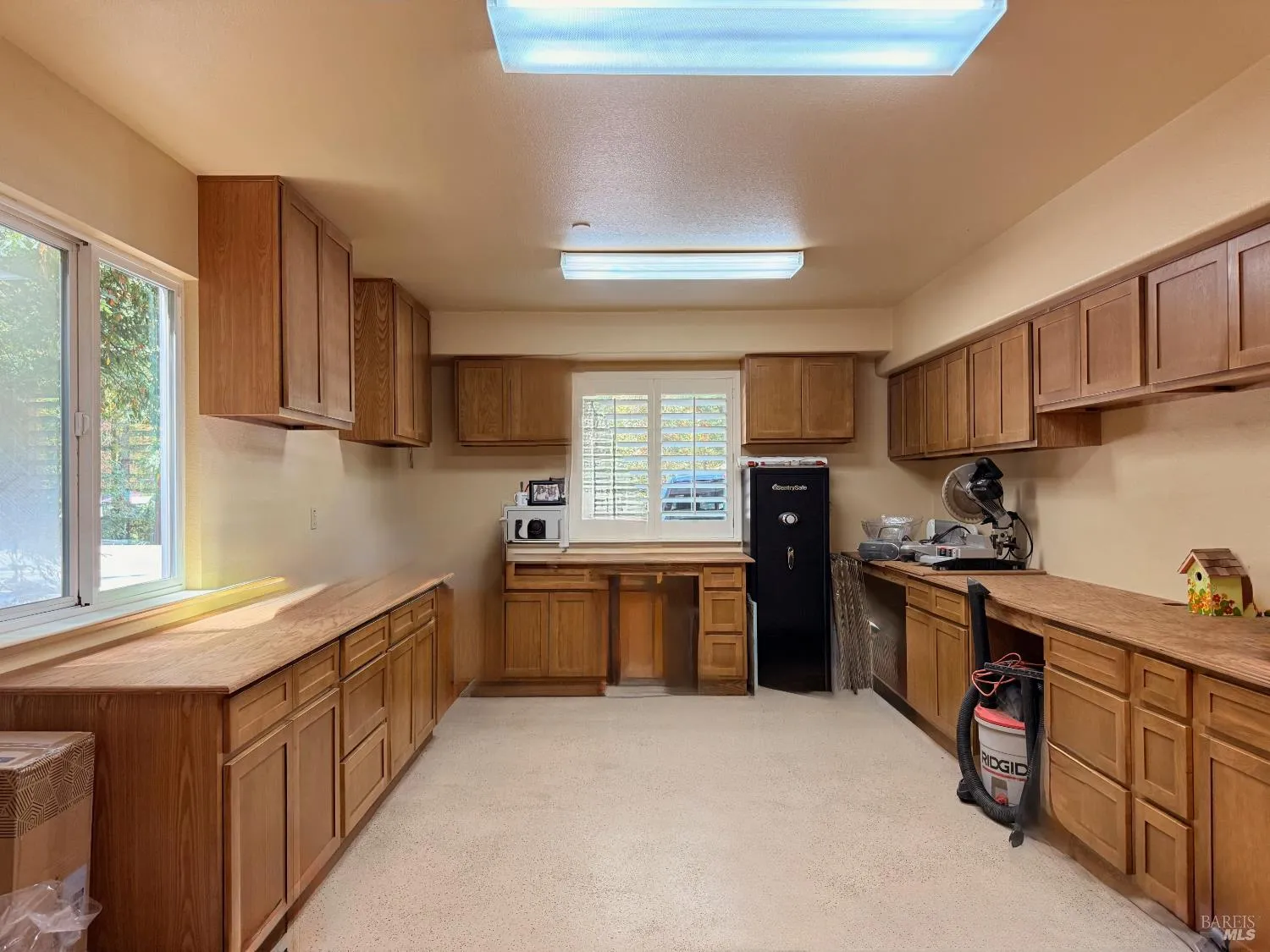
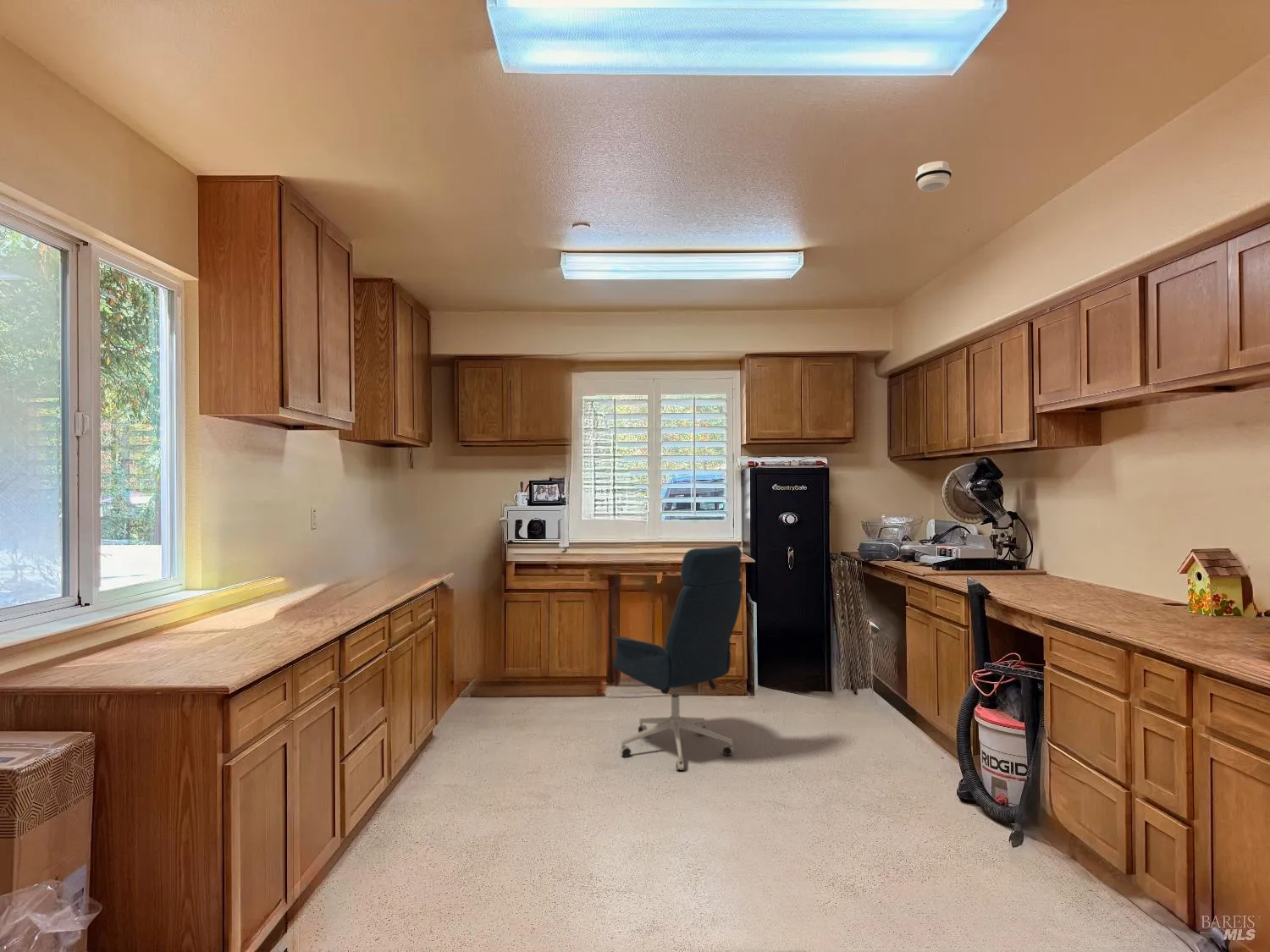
+ office chair (679, 647)
+ smoke detector (933, 177)
